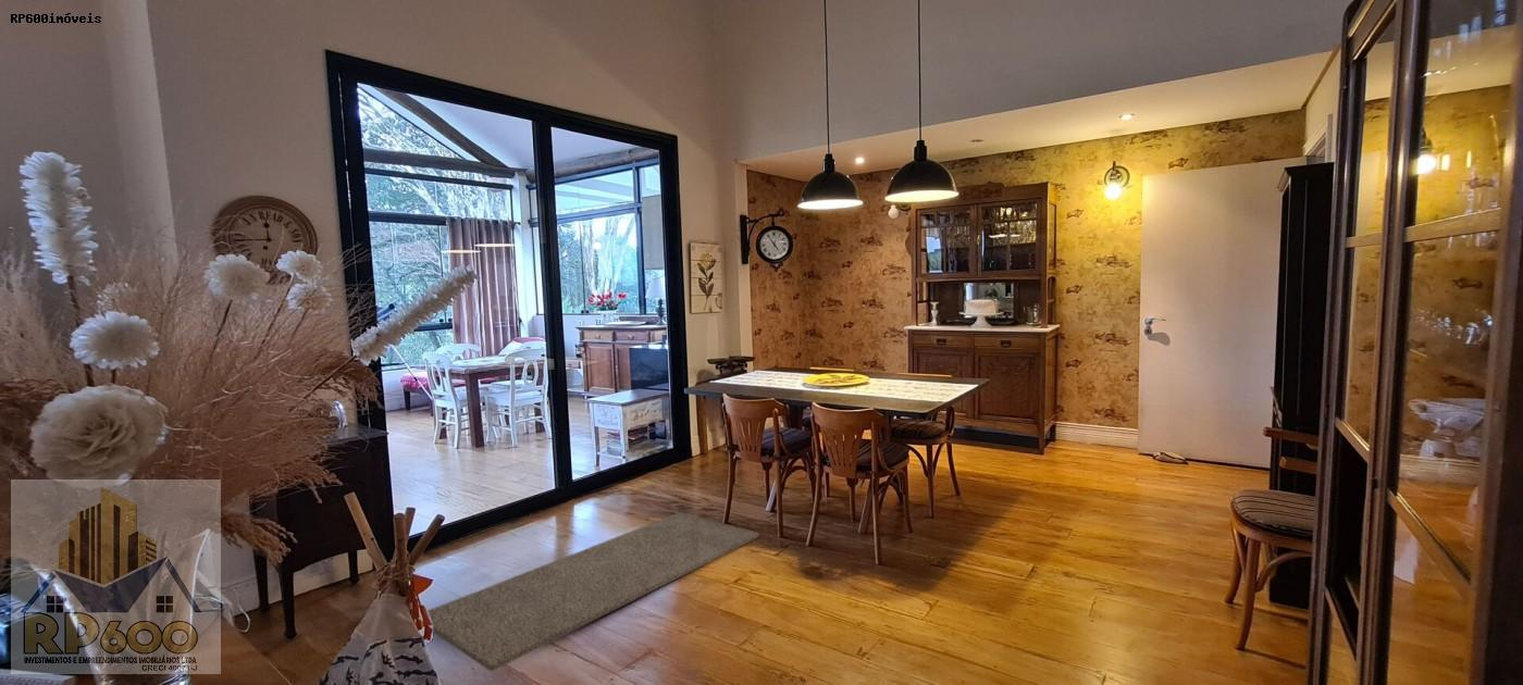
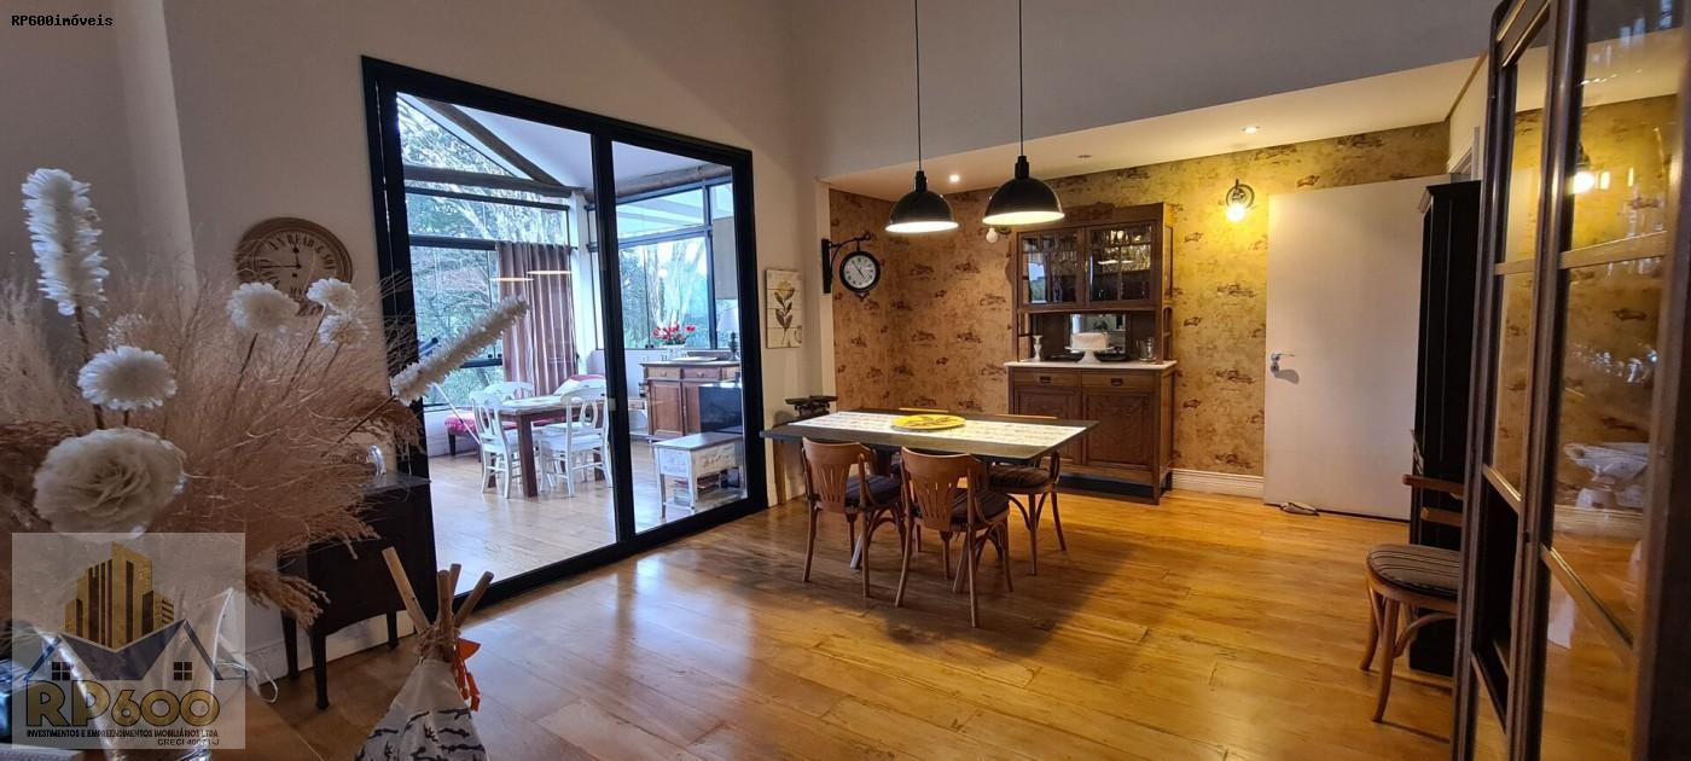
- rug (609, 571)
